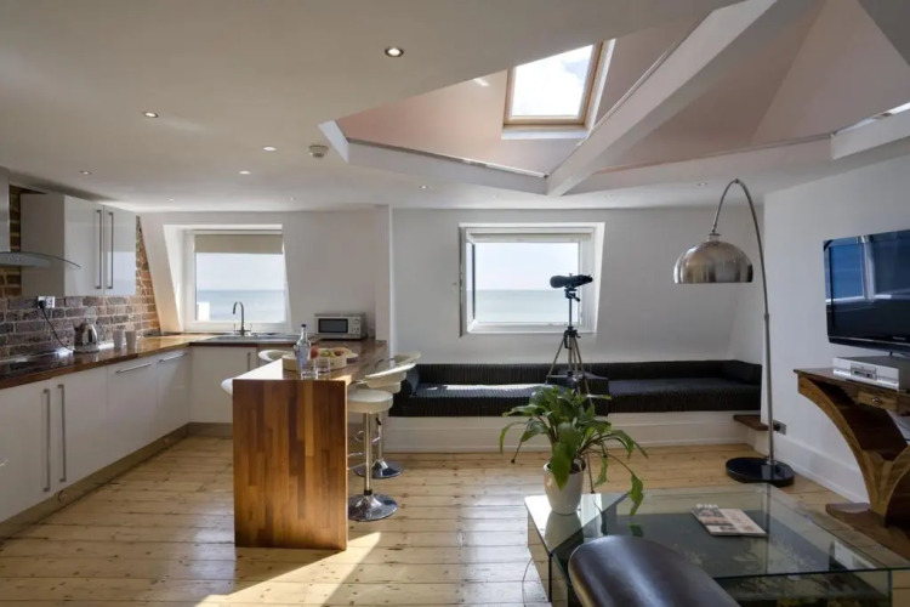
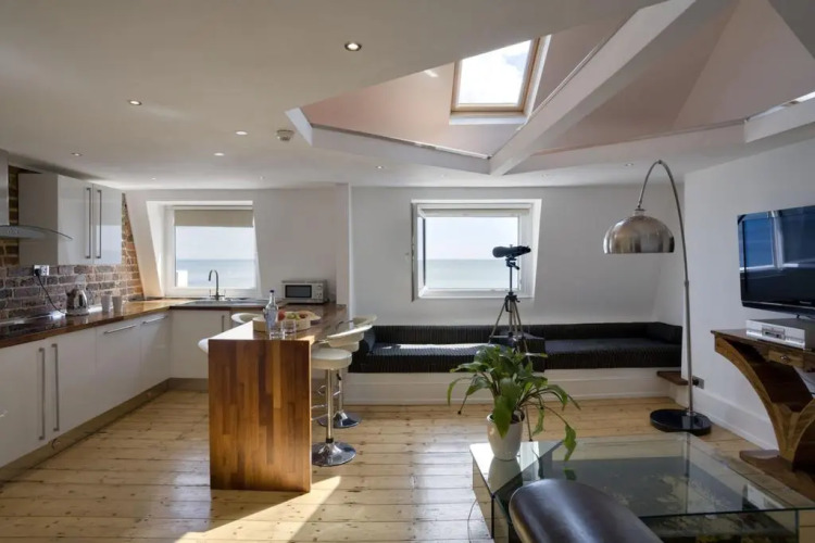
- magazine (722, 517)
